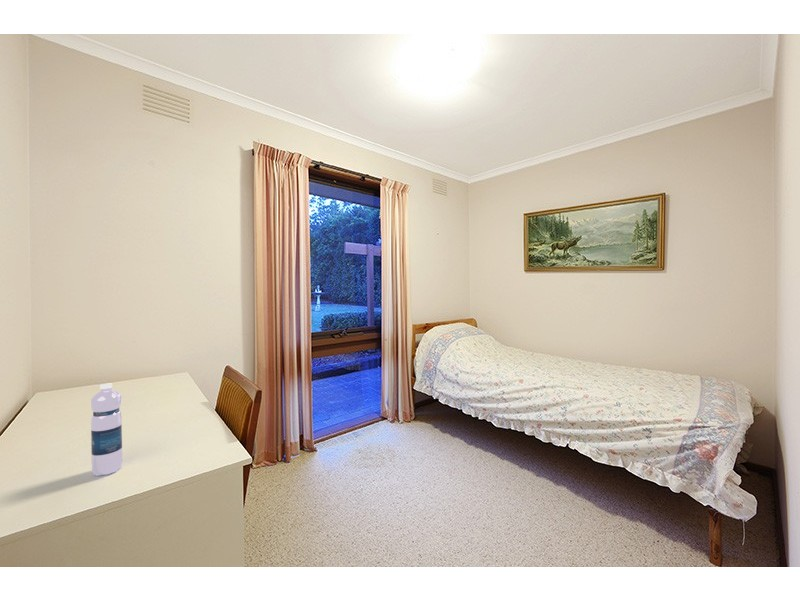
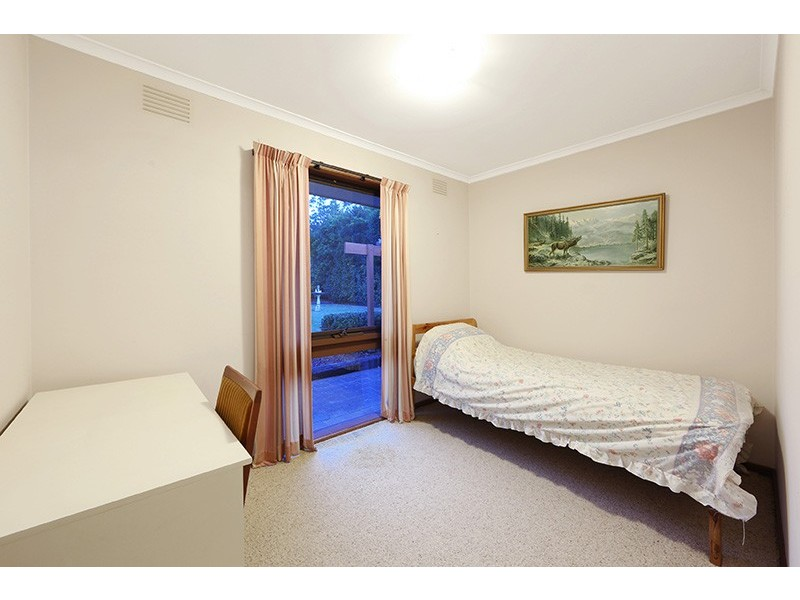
- water bottle (106, 427)
